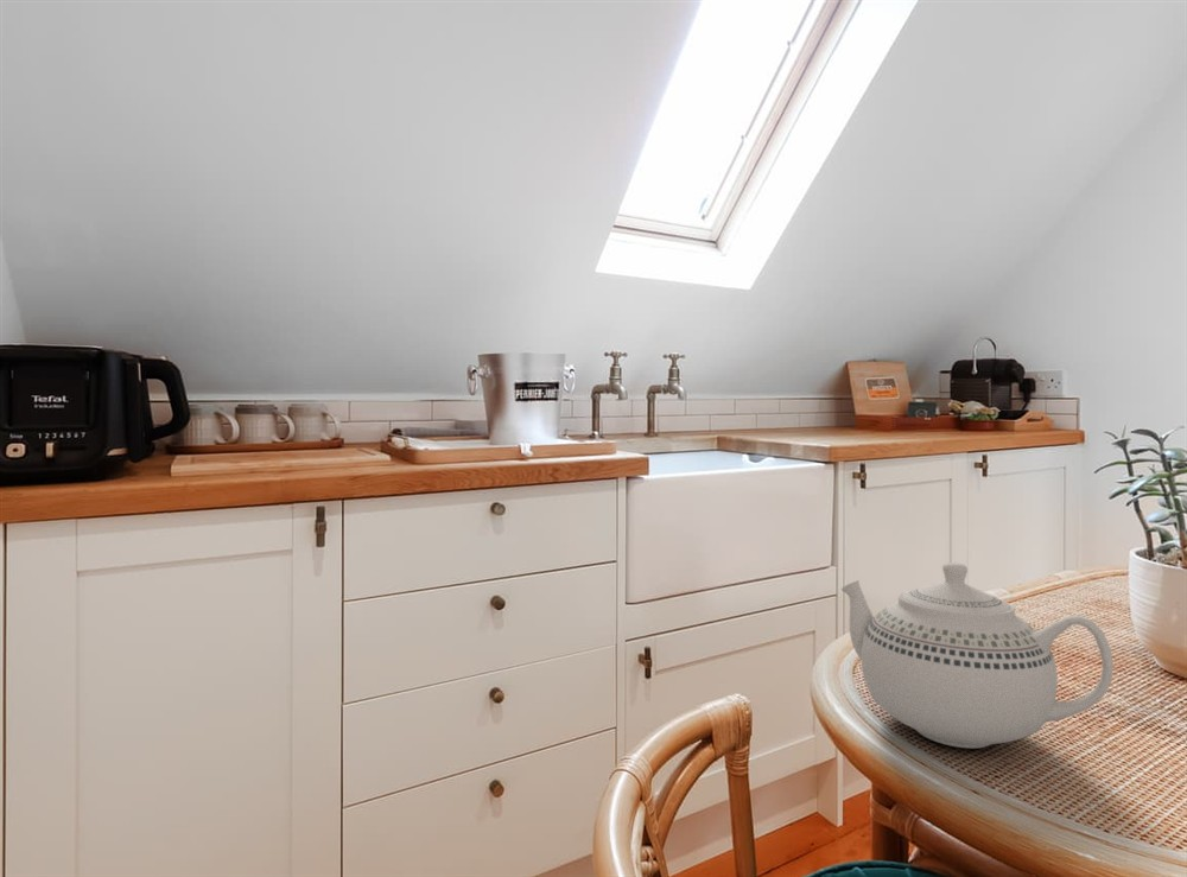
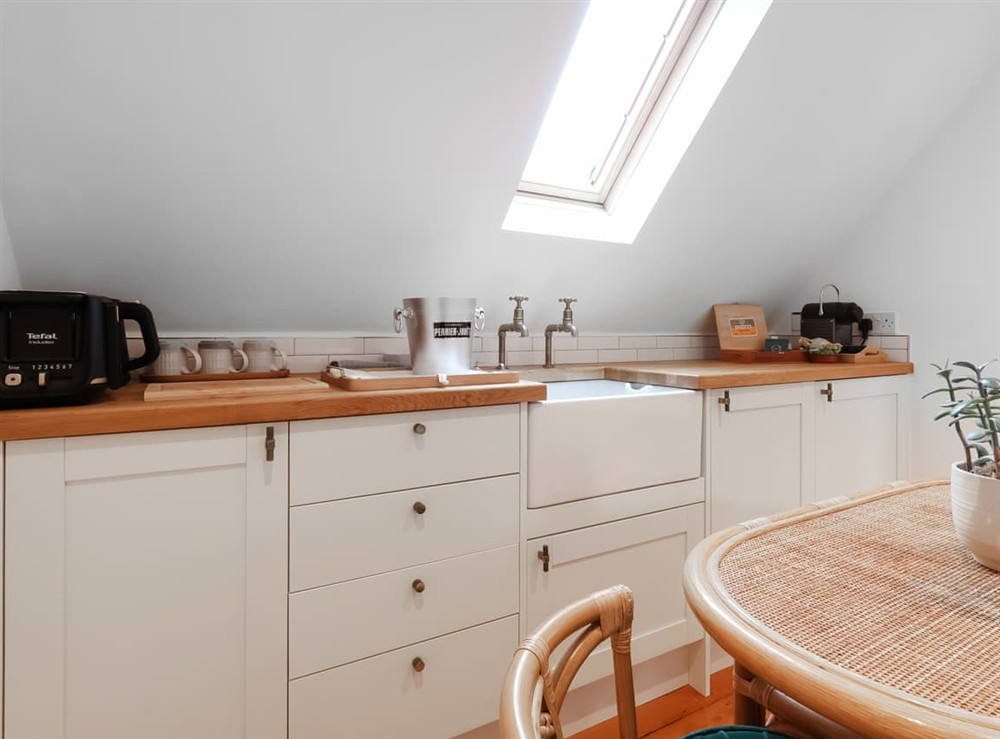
- teapot (958, 648)
